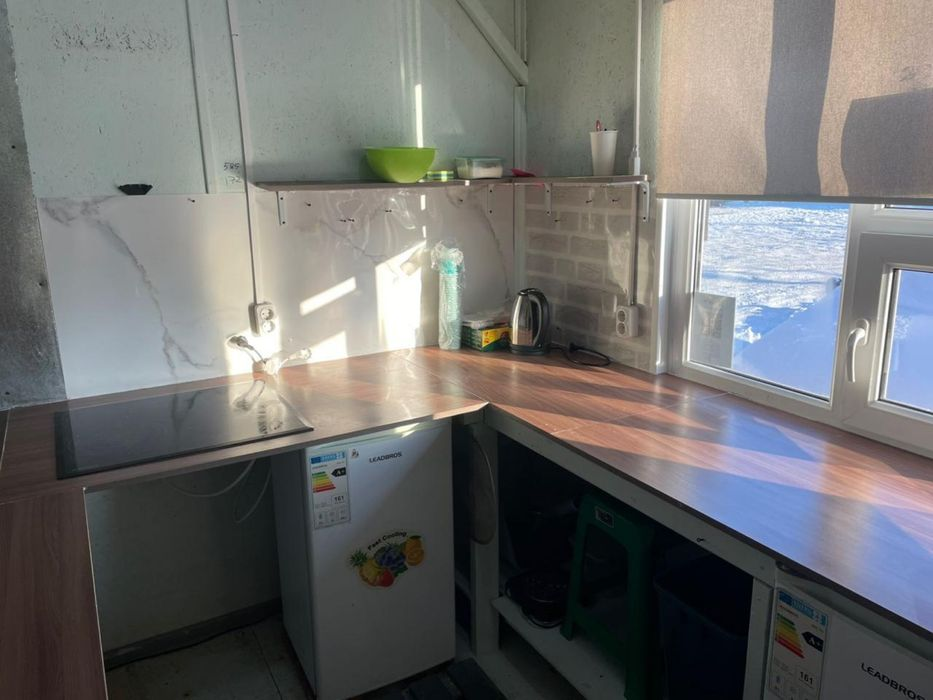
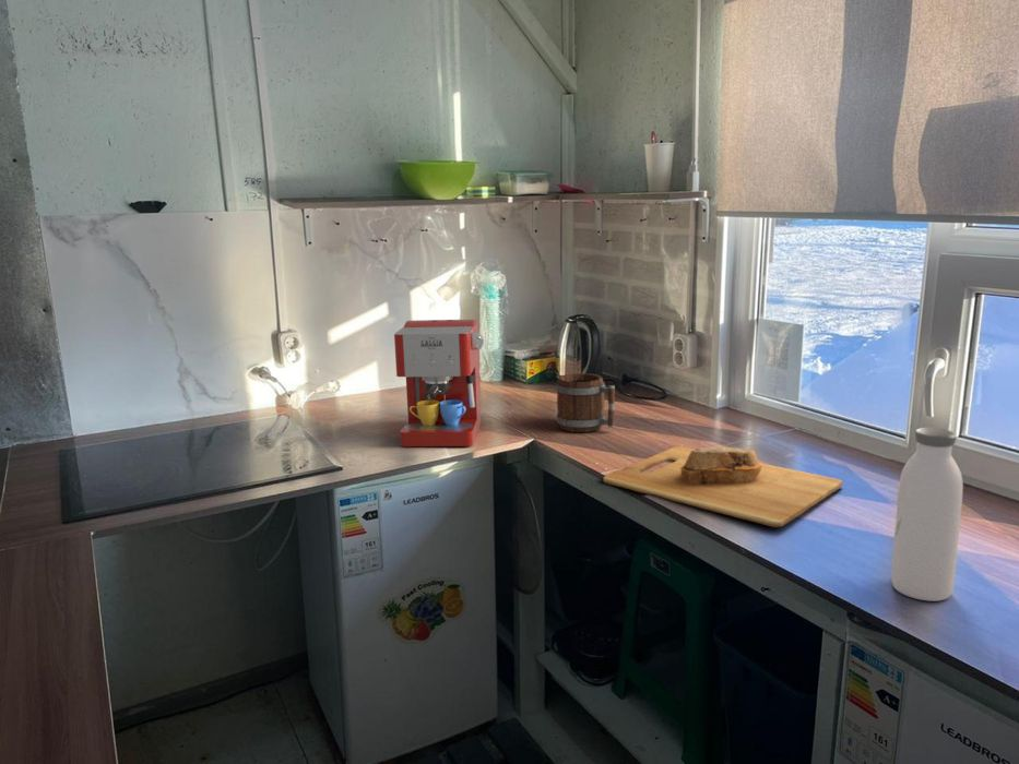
+ cutting board (721, 465)
+ water bottle (927, 511)
+ mug (586, 403)
+ coffee maker (440, 379)
